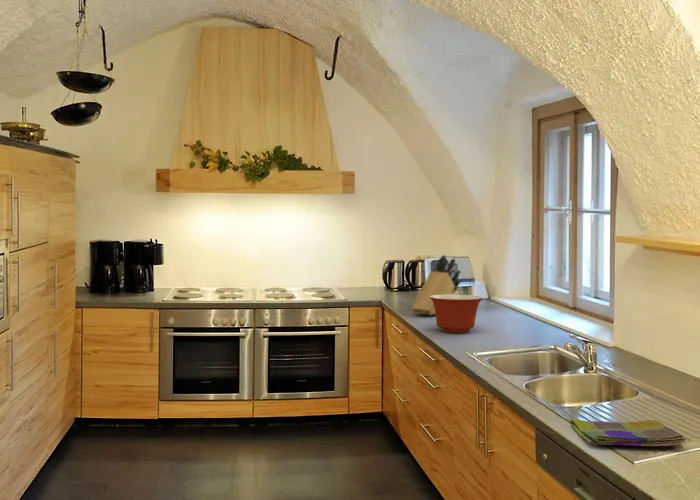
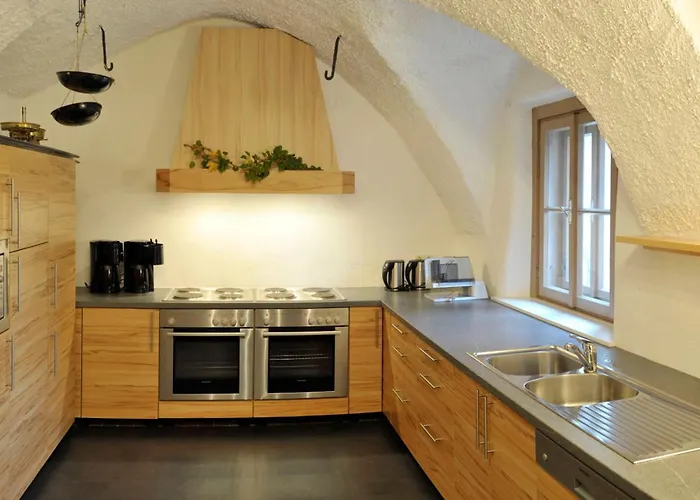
- knife block (437, 283)
- dish towel (625, 431)
- mixing bowl (455, 313)
